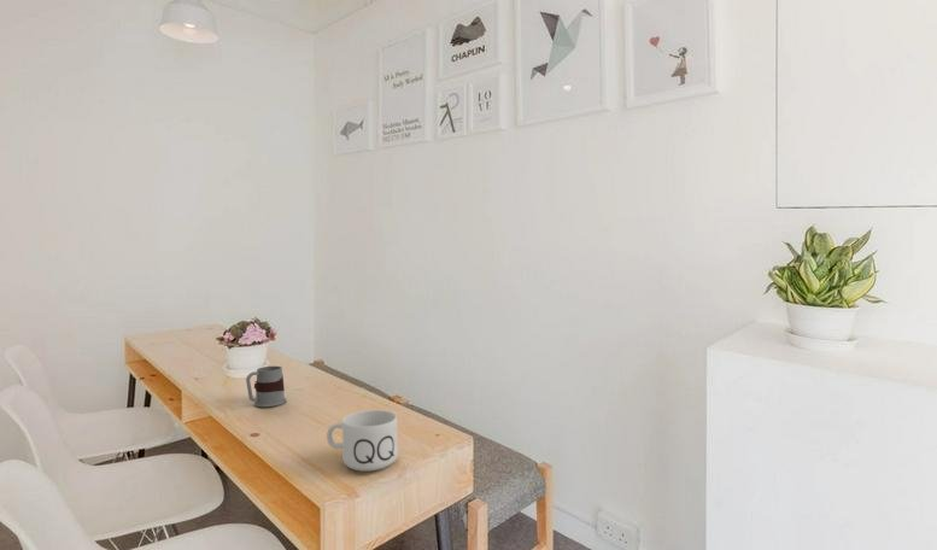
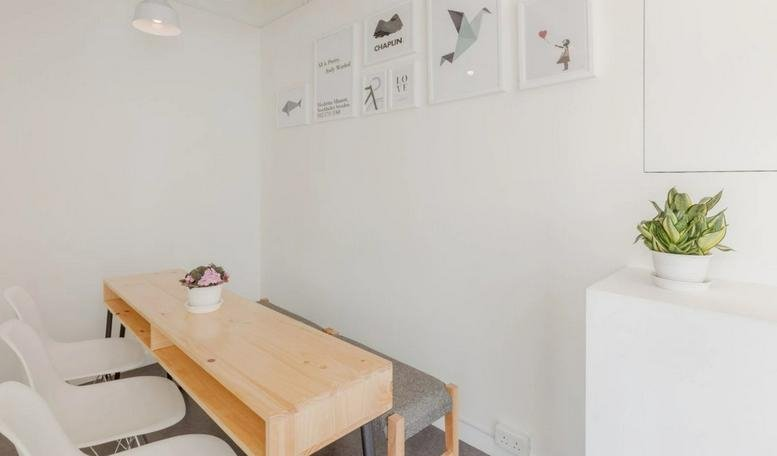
- mug (361, 438)
- mug (265, 386)
